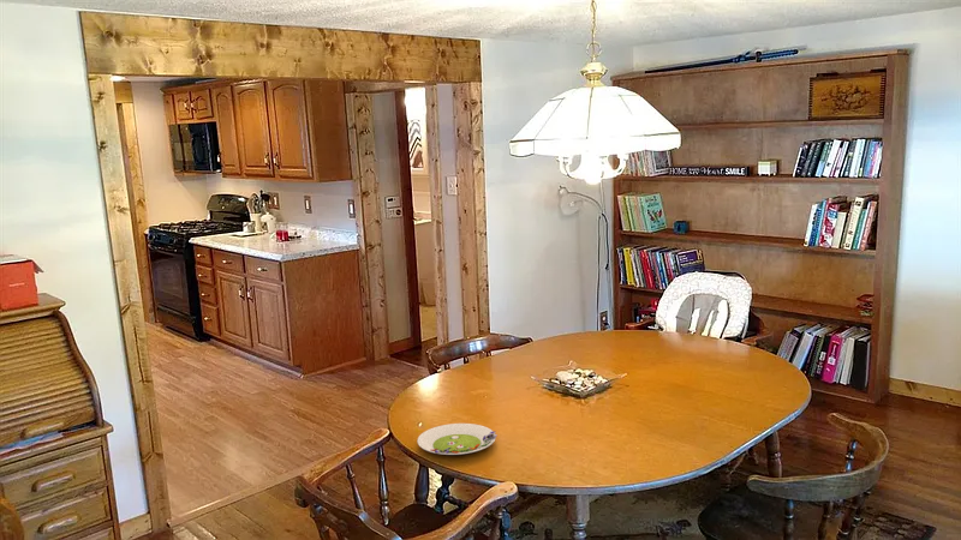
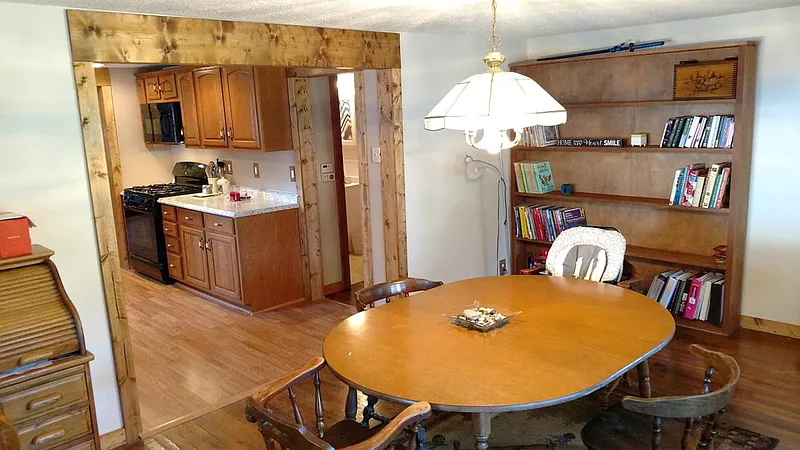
- salad plate (456, 439)
